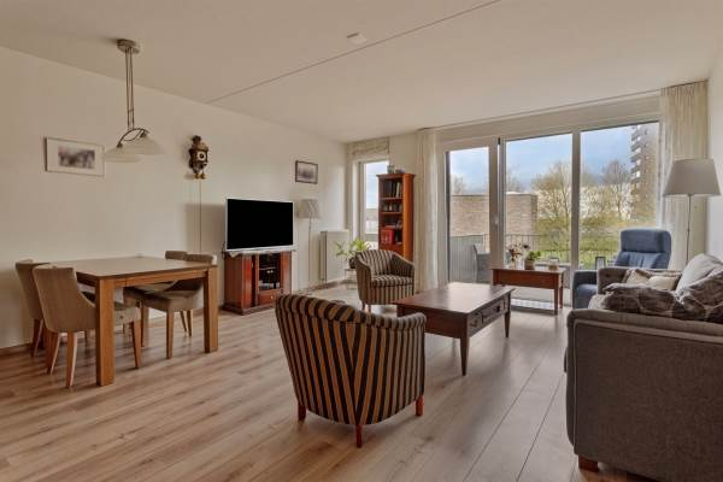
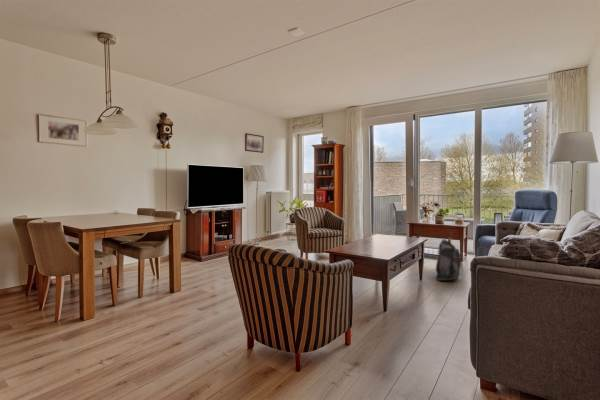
+ backpack (445, 257)
